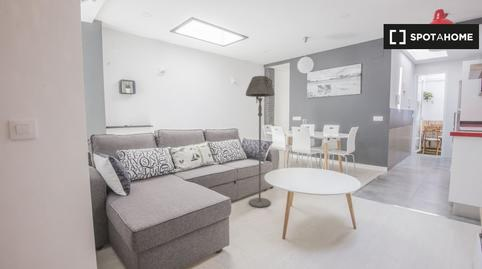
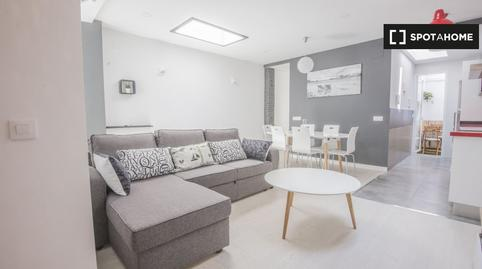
- floor lamp (259, 141)
